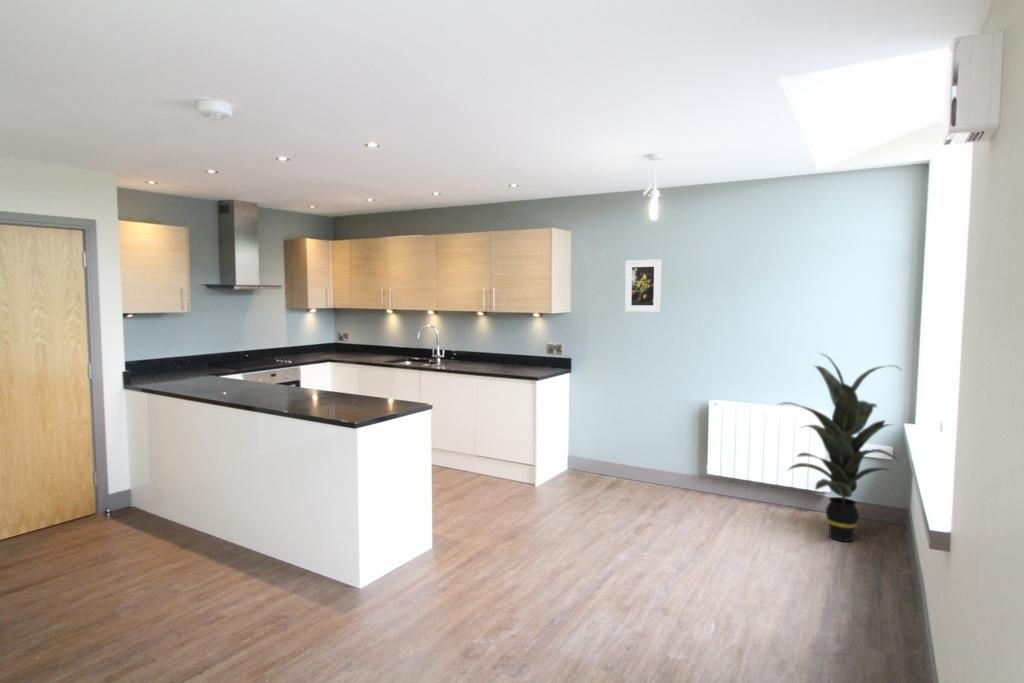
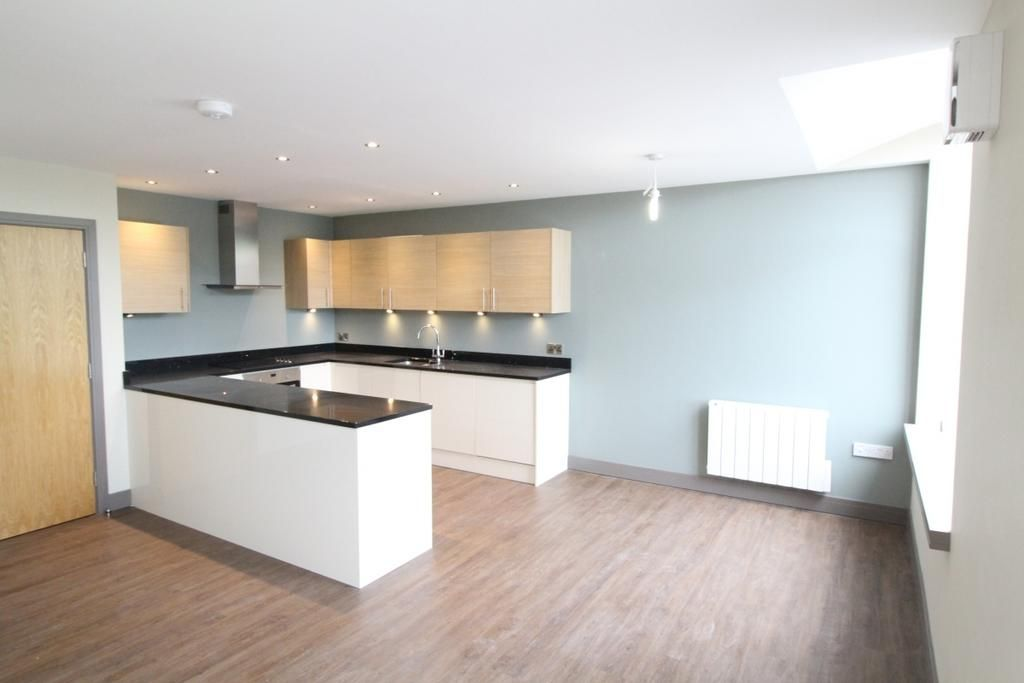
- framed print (642, 286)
- indoor plant (837, 445)
